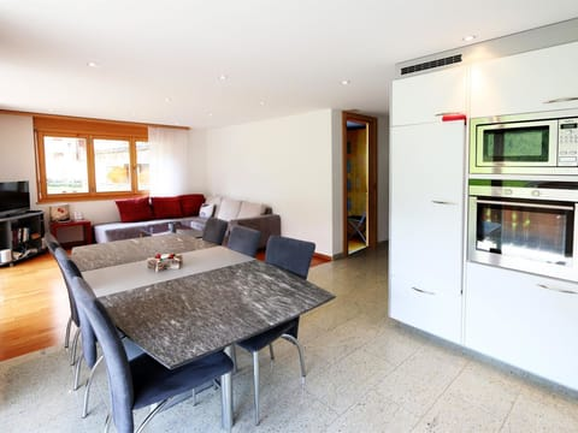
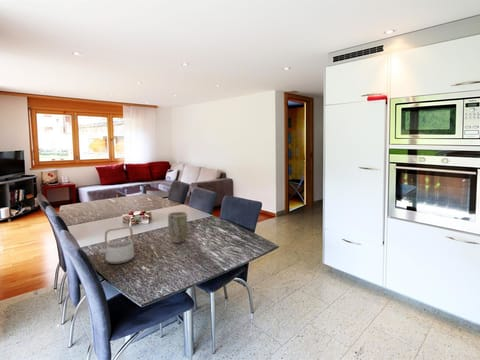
+ teapot (116, 244)
+ plant pot (178, 227)
